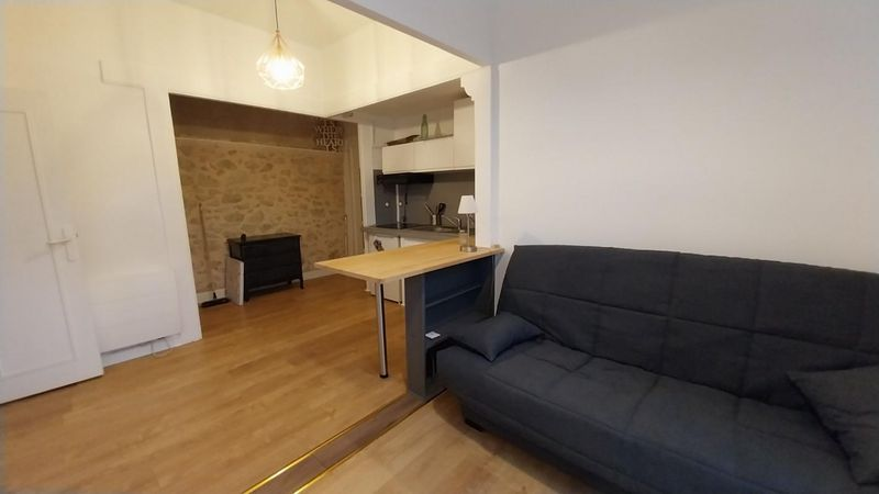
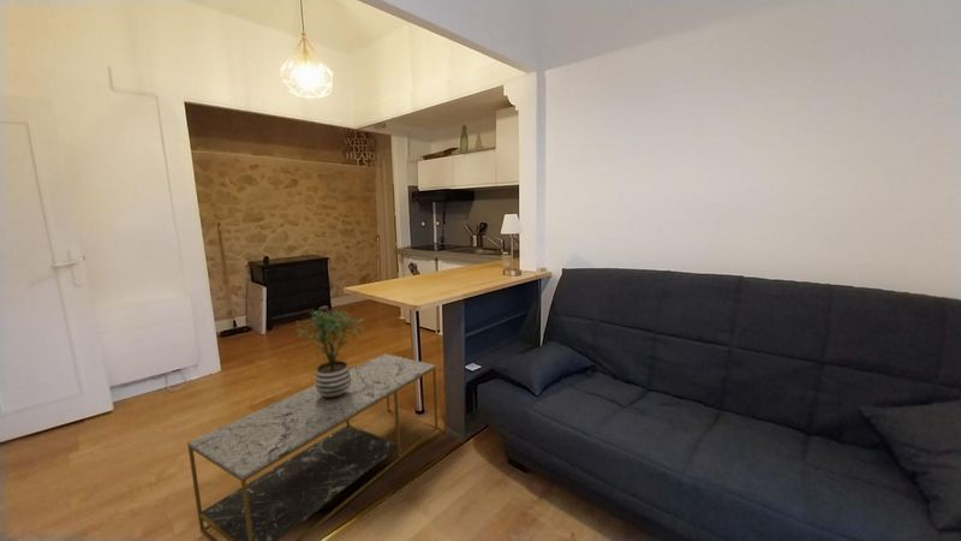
+ potted plant (333, 351)
+ coffee table (339, 434)
